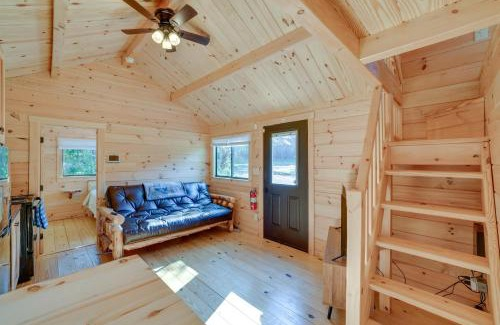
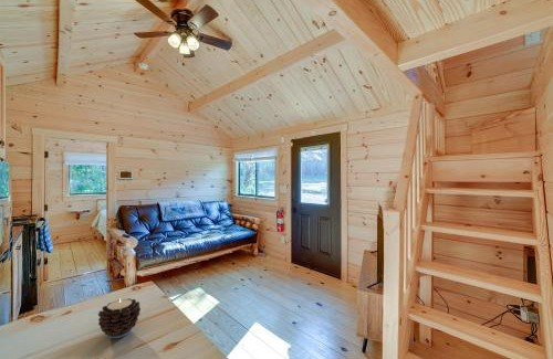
+ candle (119, 315)
